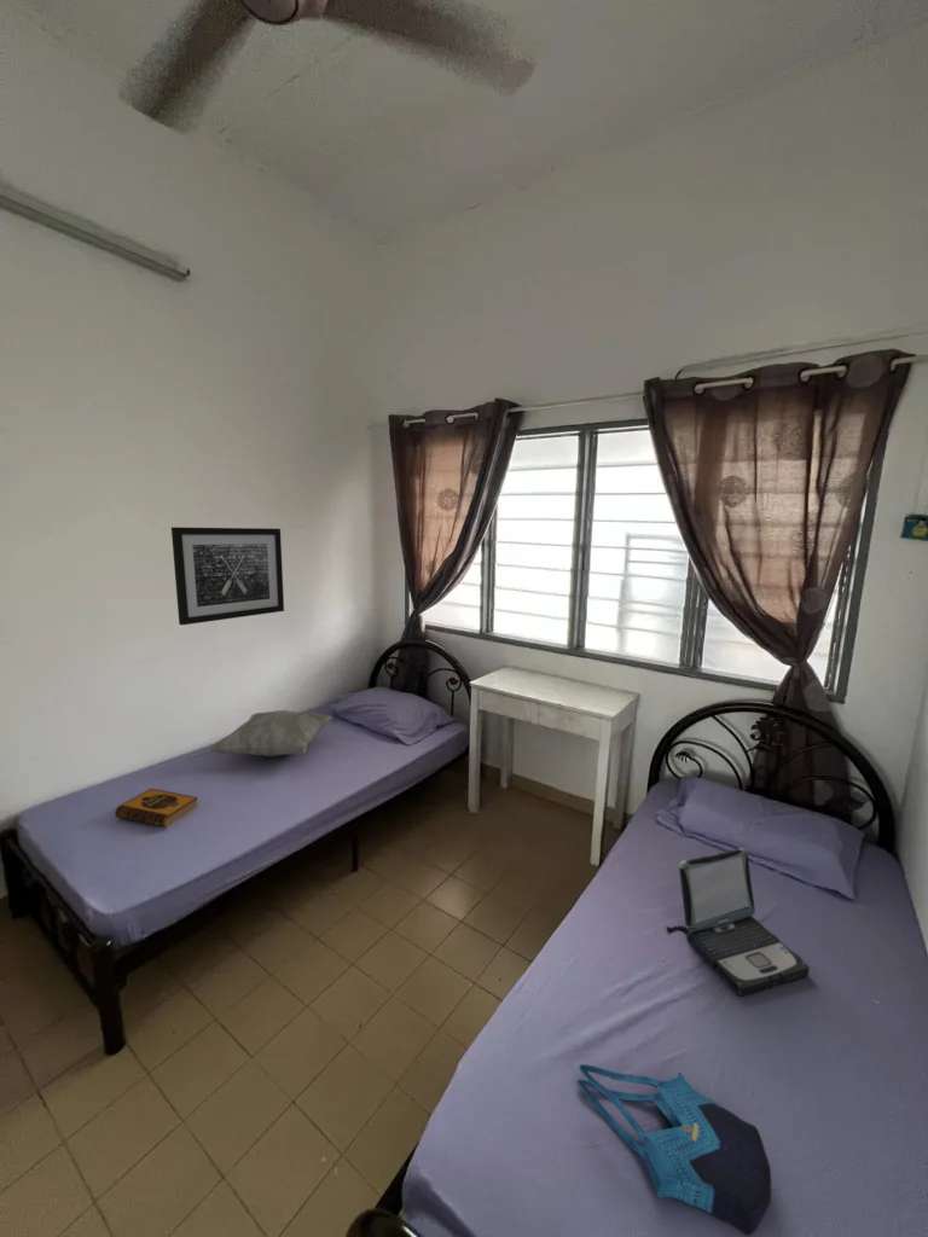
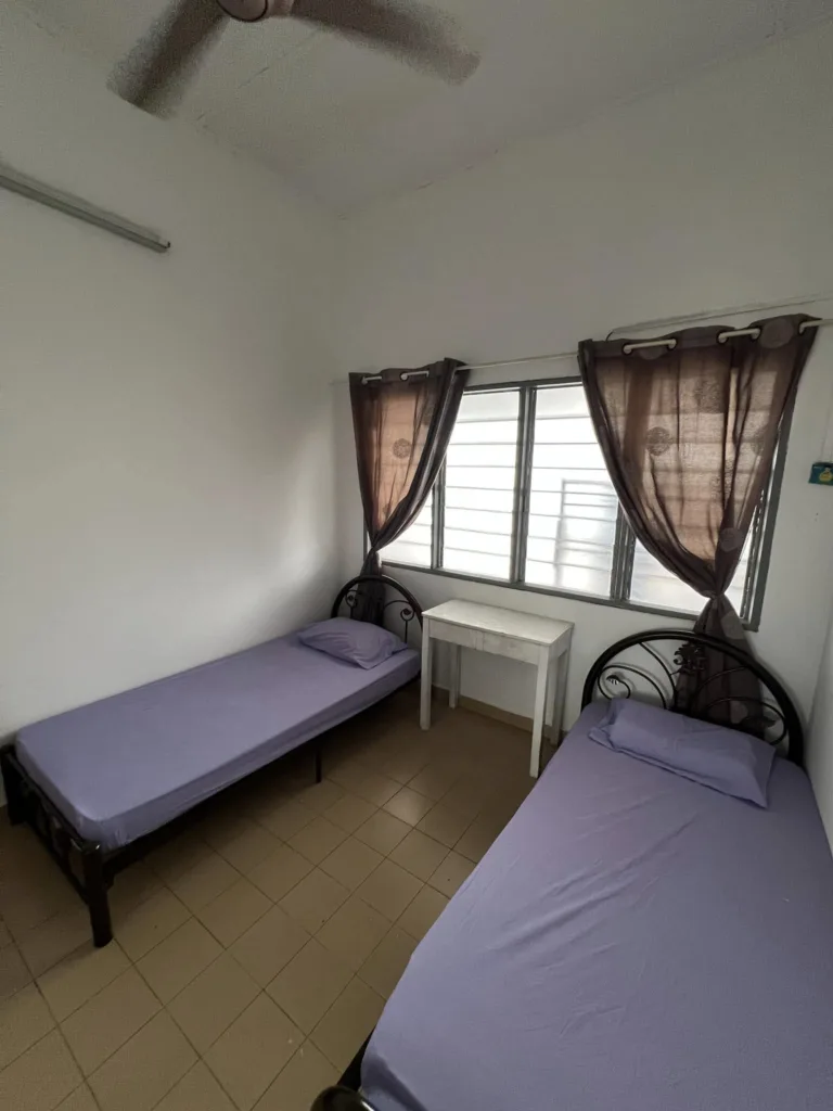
- wall art (233, 573)
- decorative pillow (276, 732)
- hardback book (157, 808)
- tote bag (665, 1129)
- laptop (737, 913)
